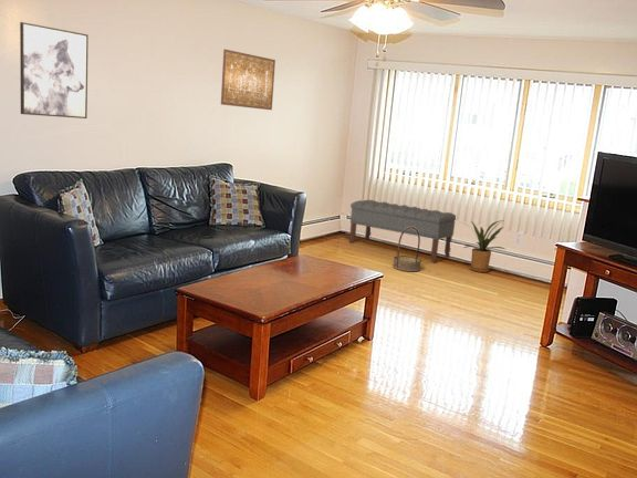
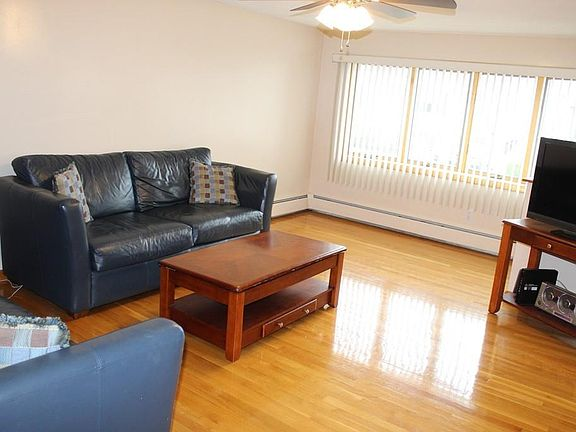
- wall art (55, 73)
- house plant (482, 243)
- bench (400, 228)
- basket (417, 249)
- wall art (249, 81)
